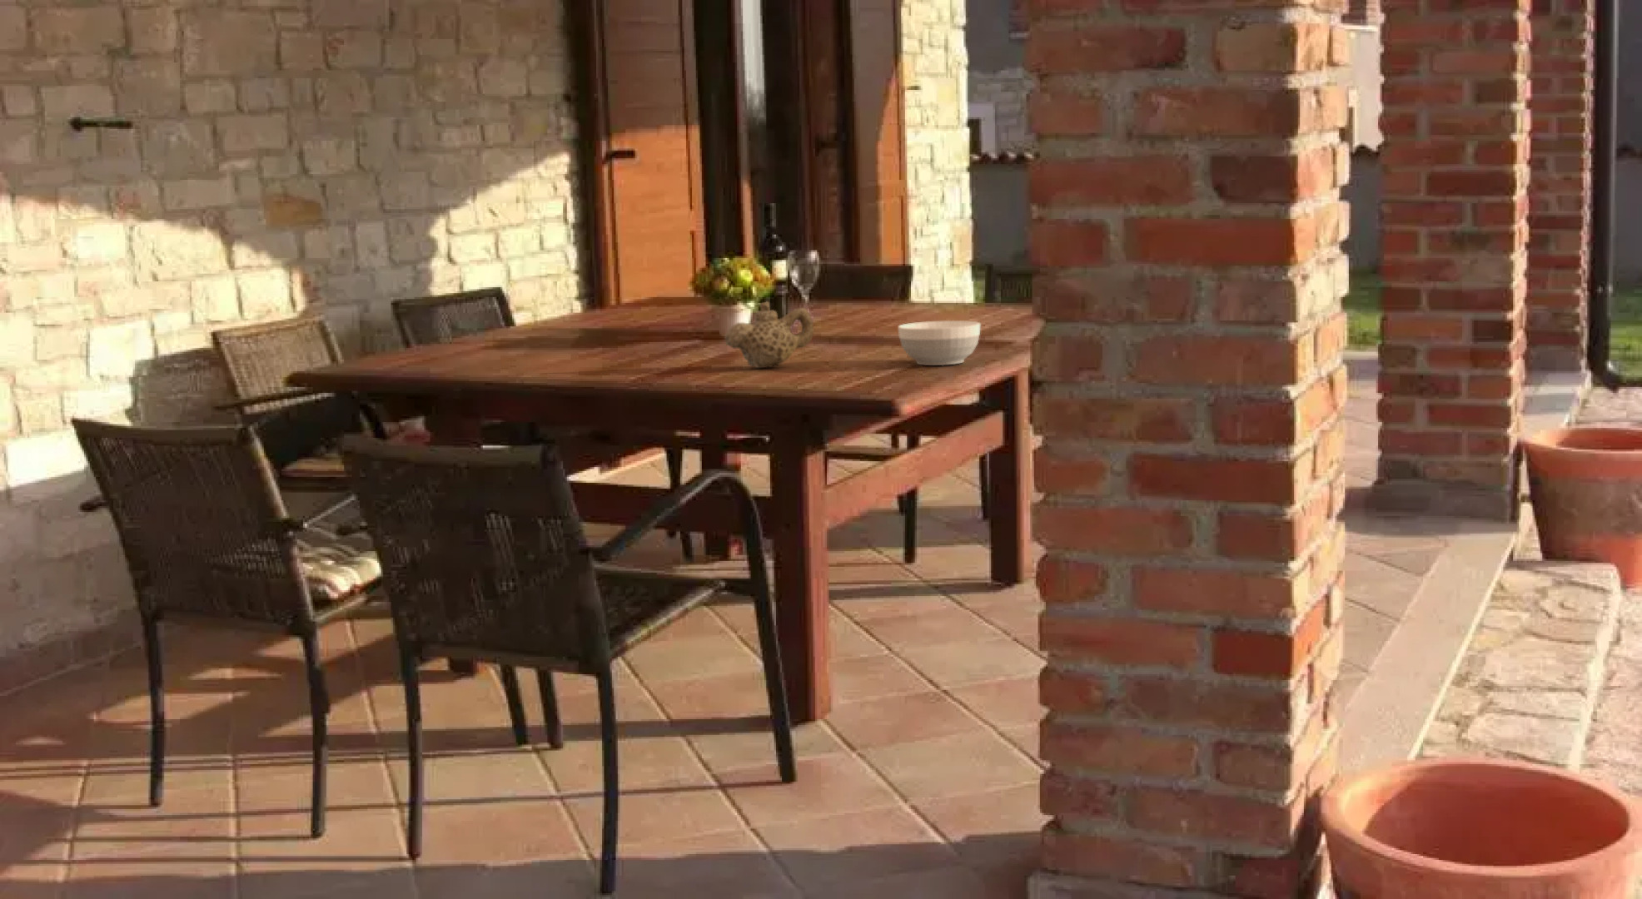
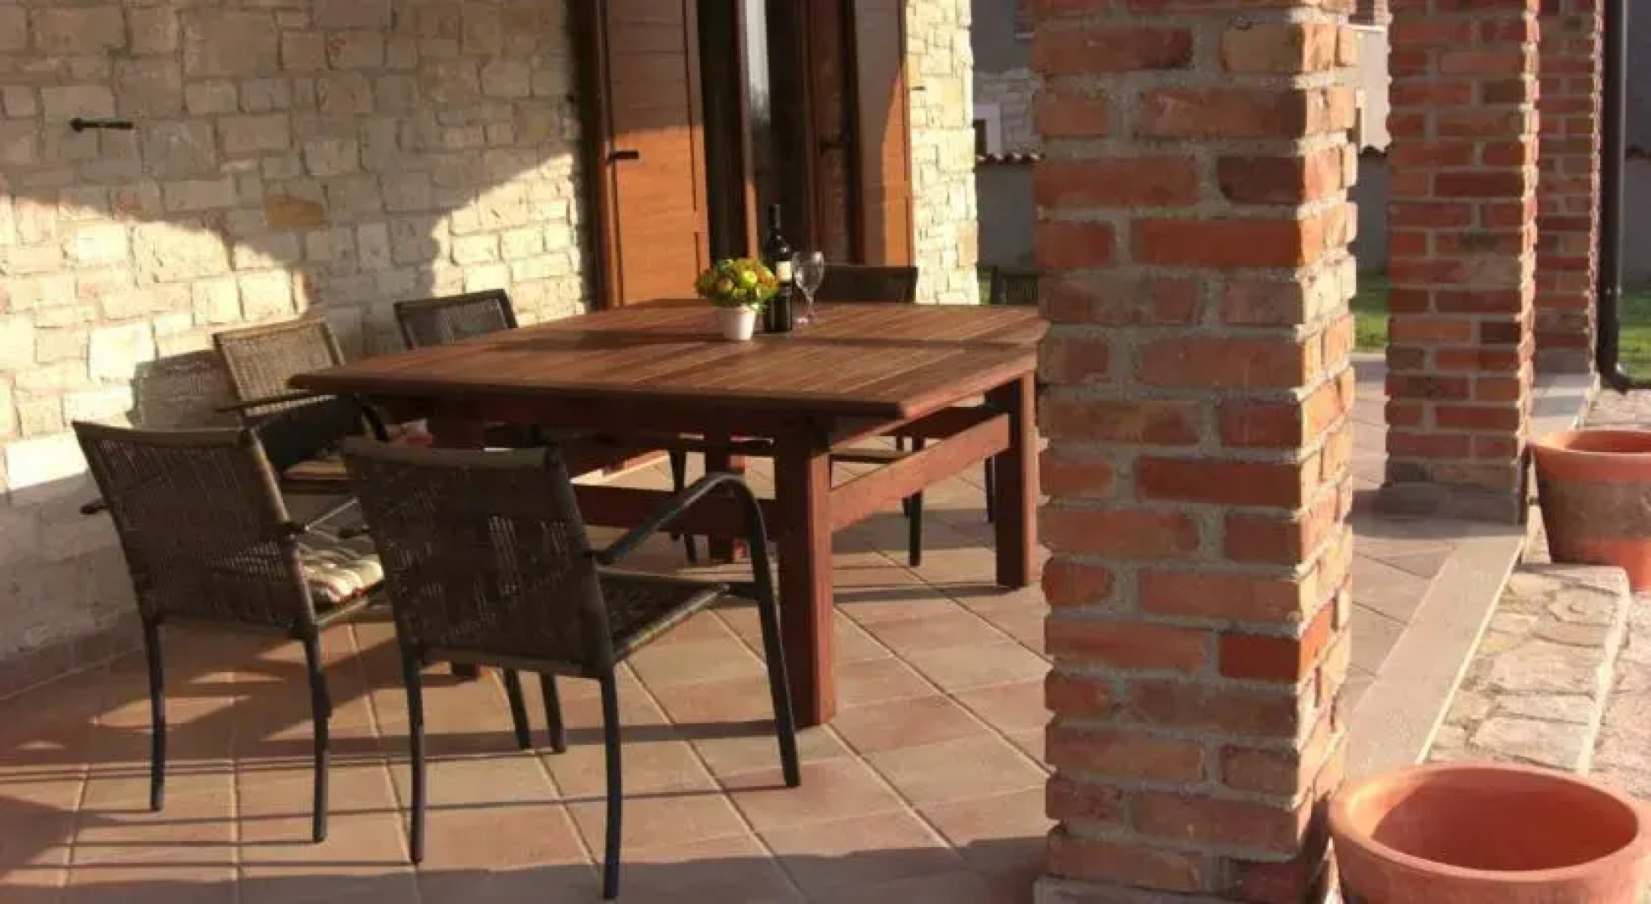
- bowl (939, 343)
- teapot (768, 333)
